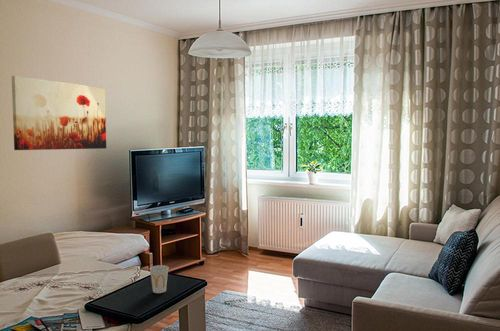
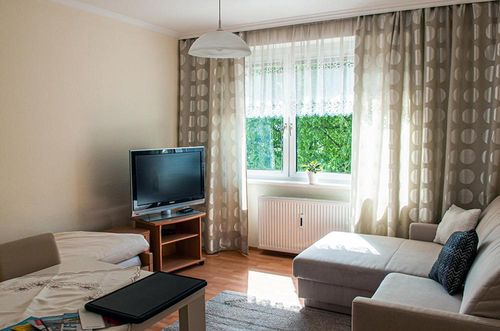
- cup (159, 279)
- wall art (64, 116)
